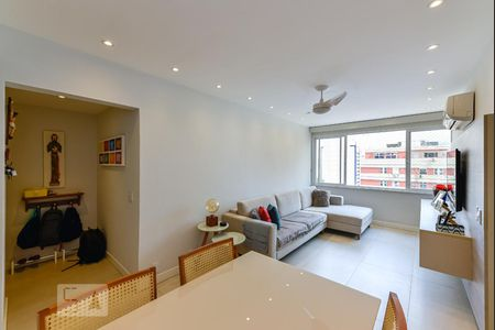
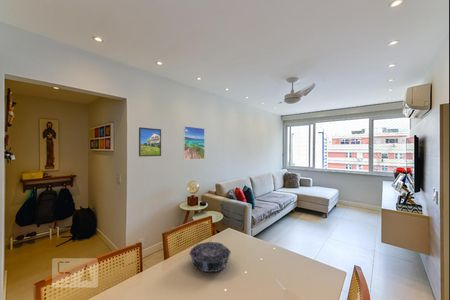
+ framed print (194, 143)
+ decorative bowl (210, 257)
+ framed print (150, 142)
